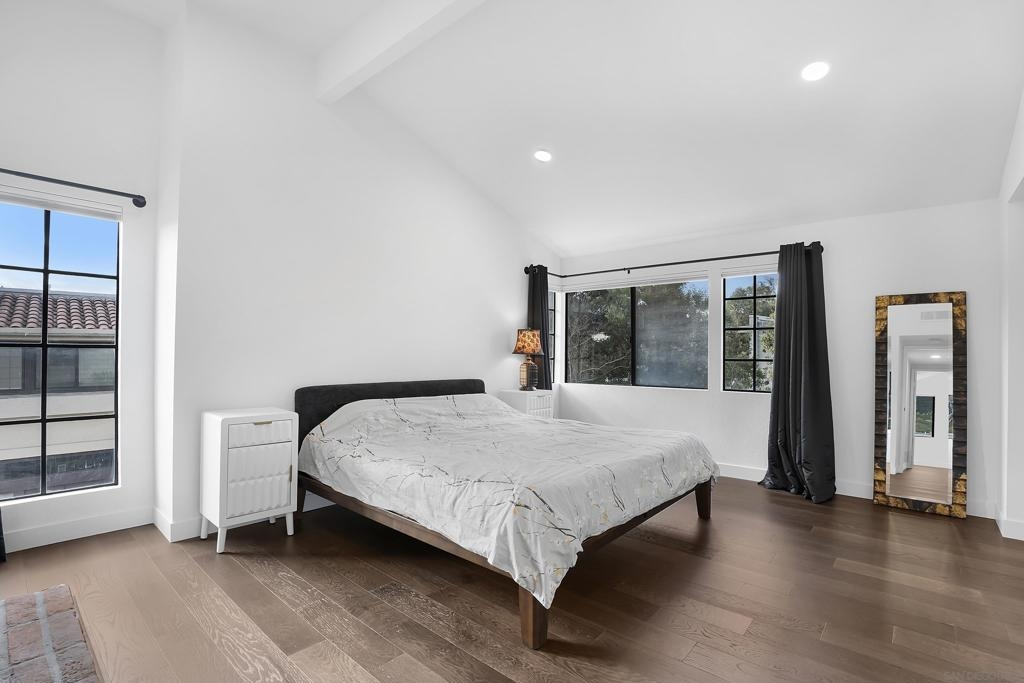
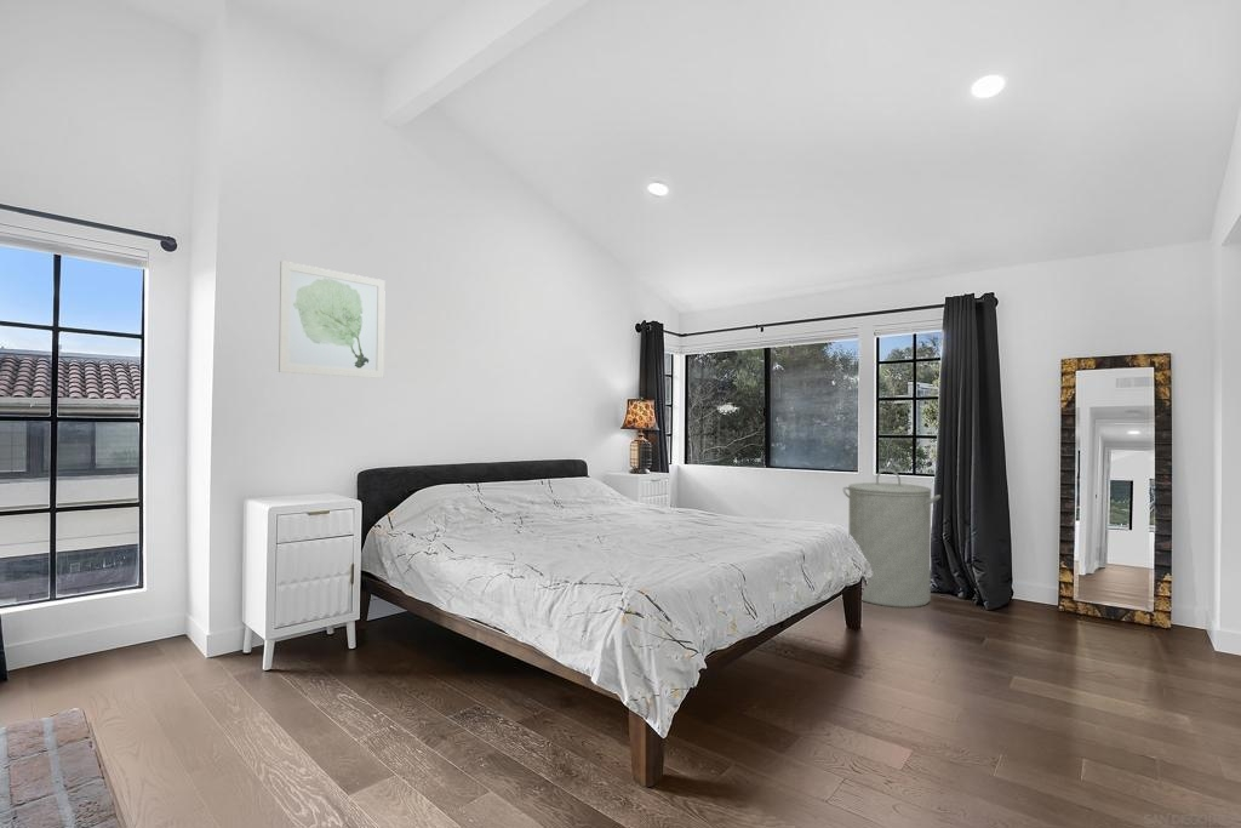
+ wall art (334, 322)
+ laundry hamper (888, 532)
